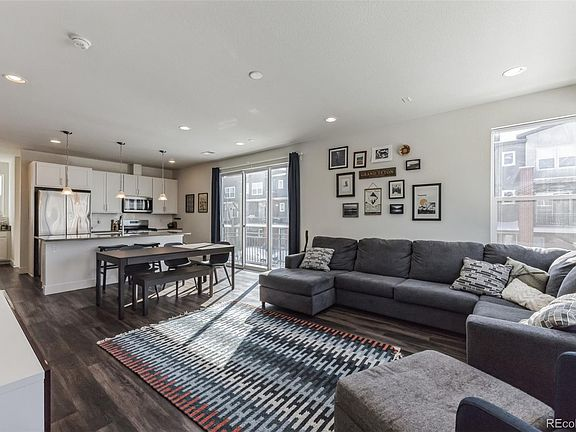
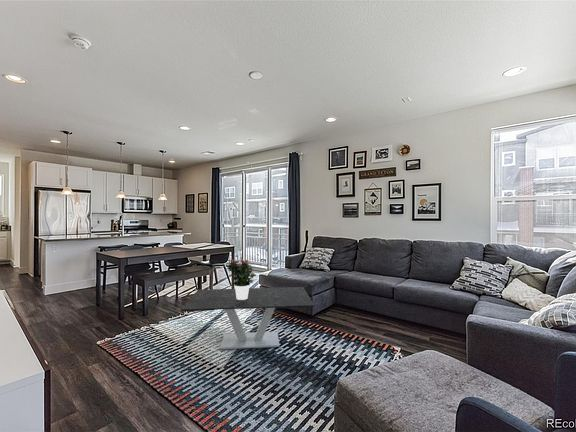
+ coffee table (250, 308)
+ potted flower (241, 278)
